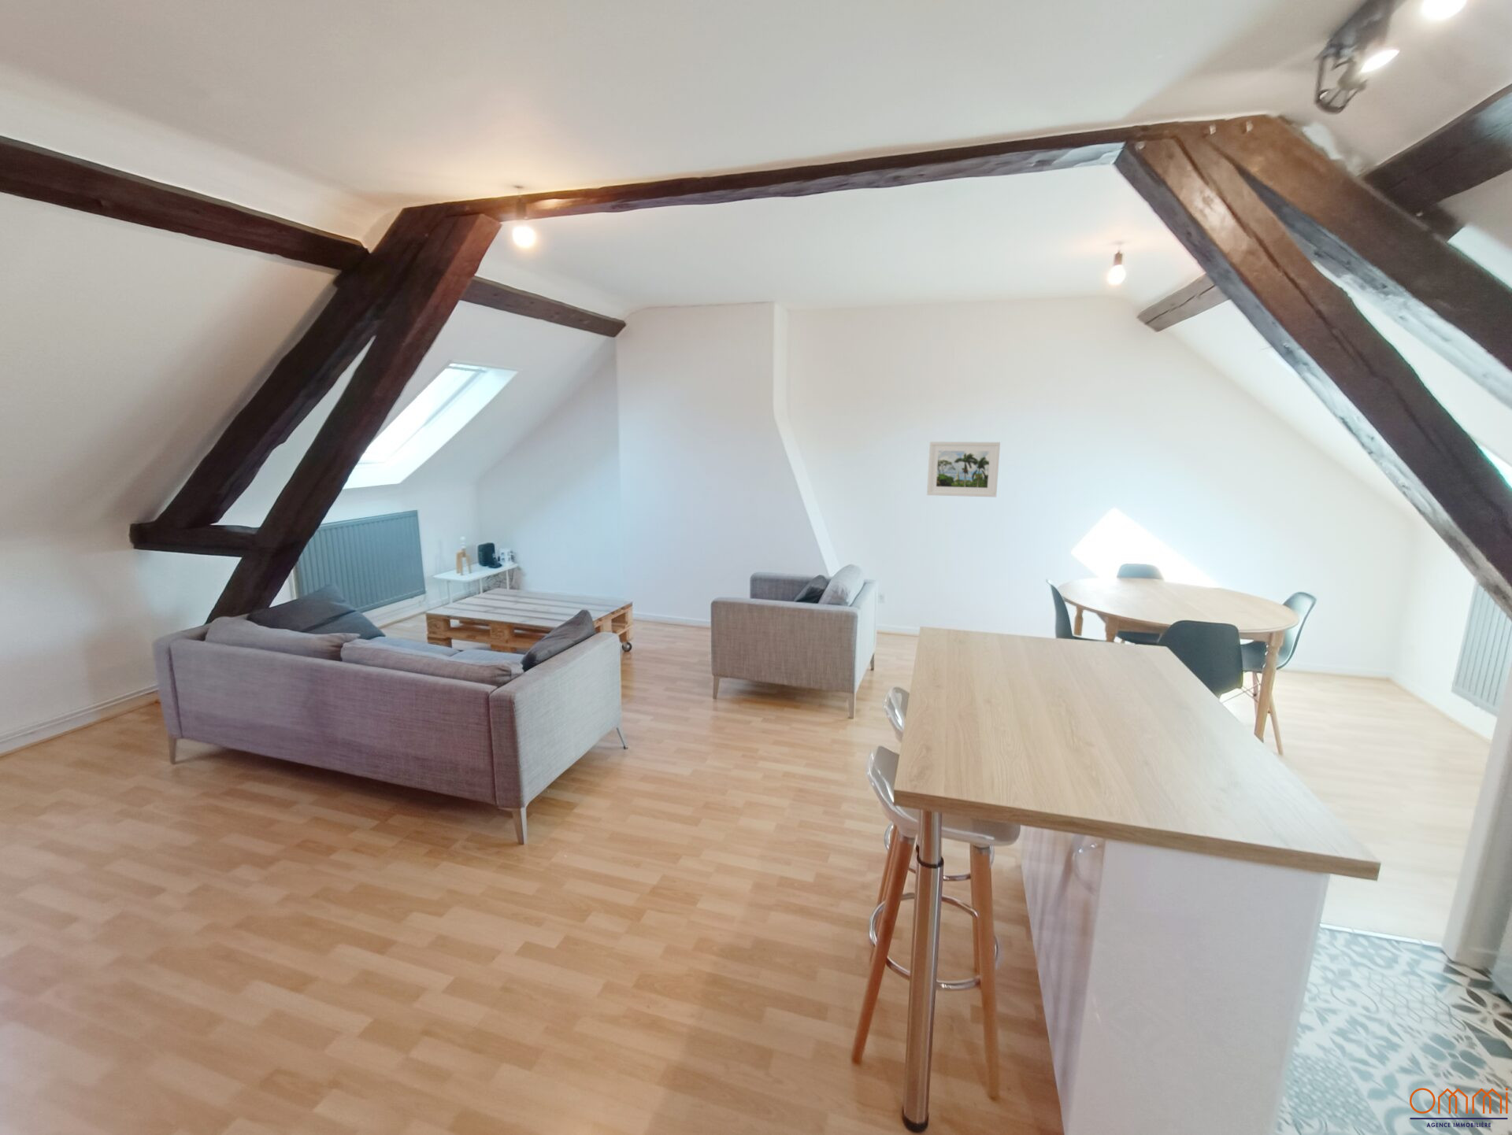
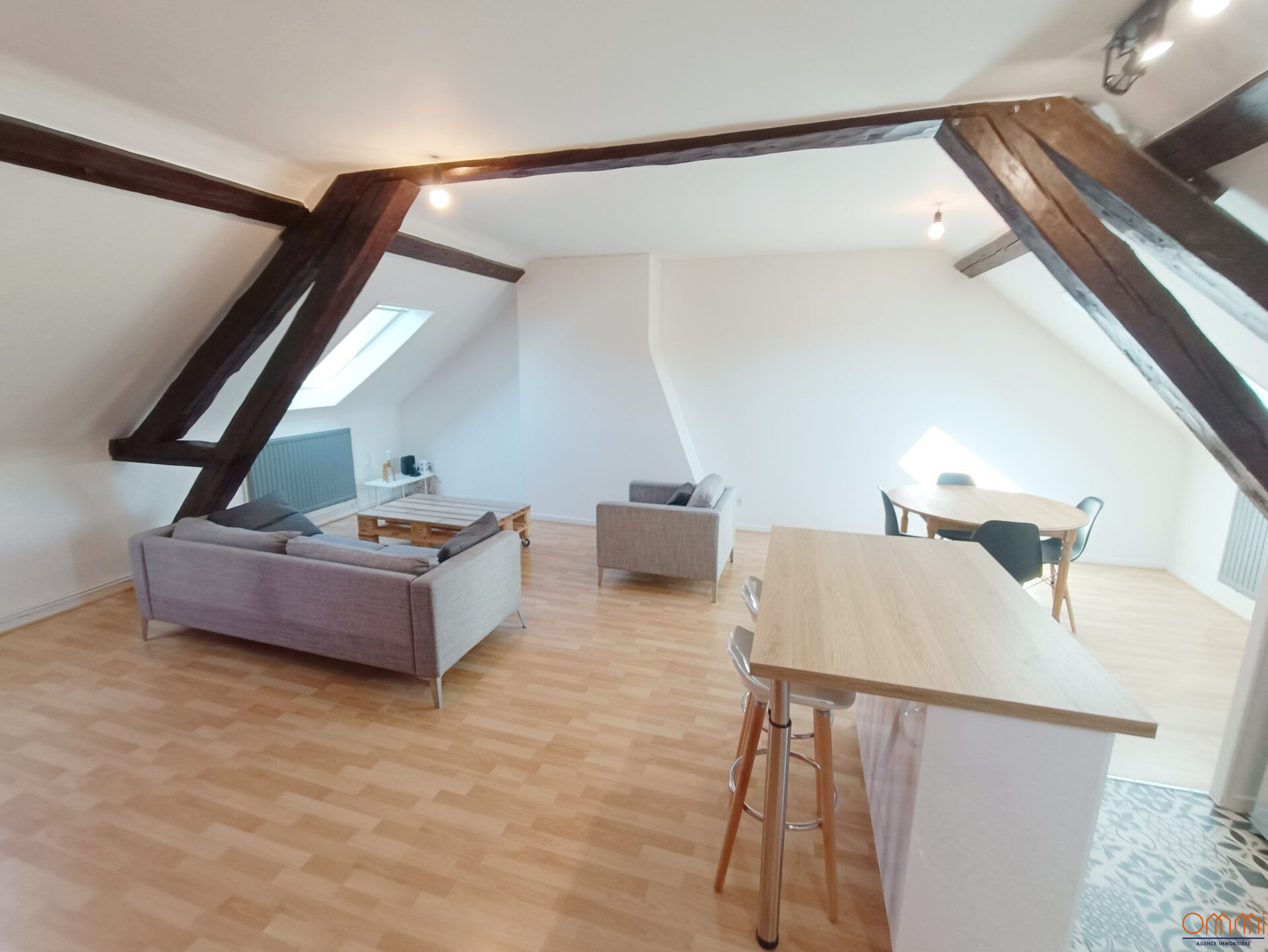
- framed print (962, 469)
